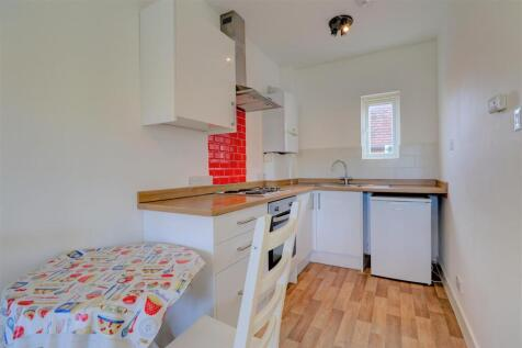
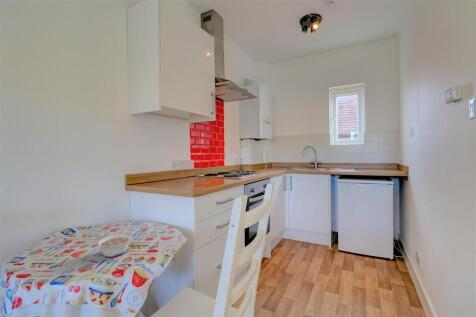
+ legume (115, 245)
